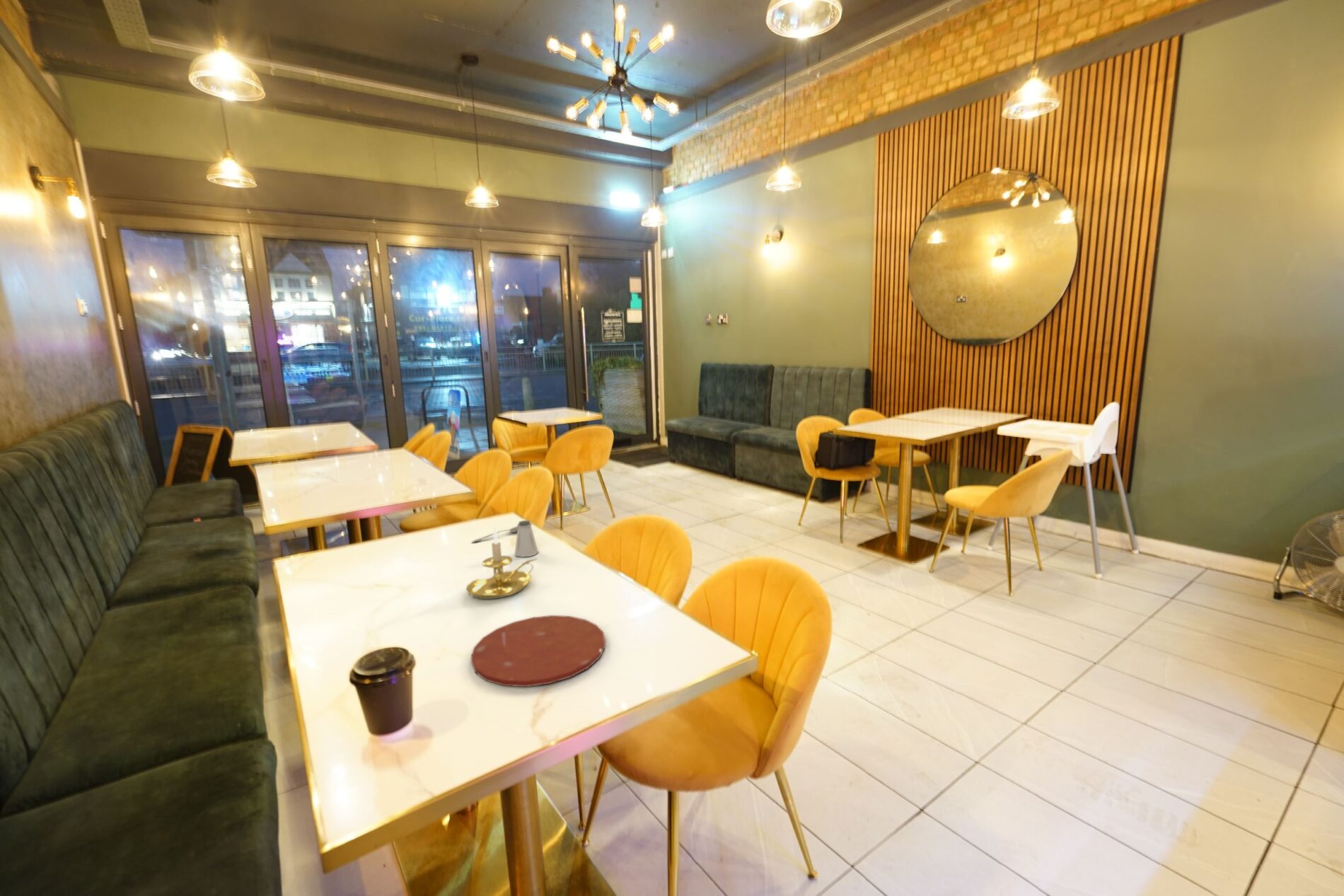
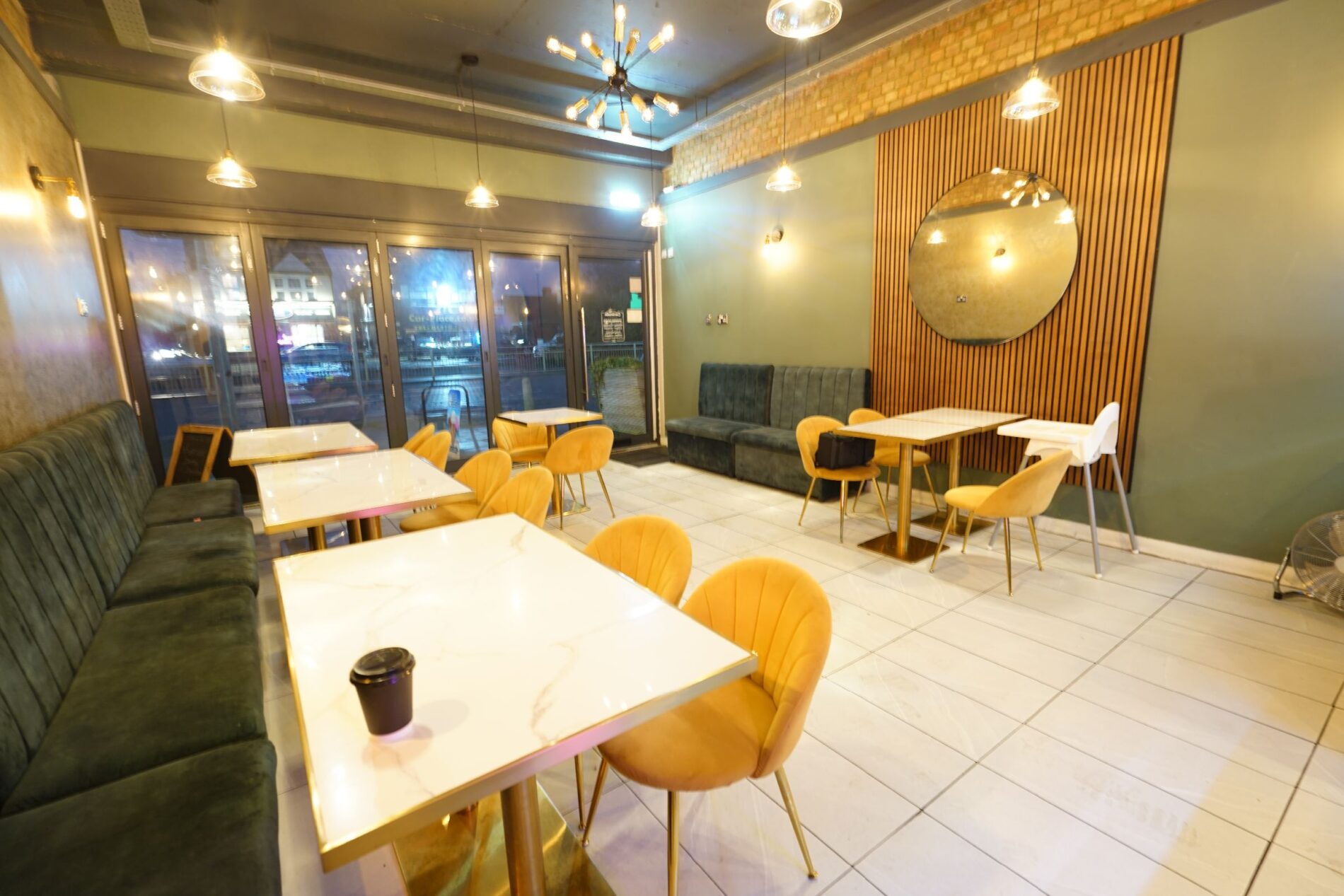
- plate (540, 647)
- candle holder (502, 557)
- spoon (499, 532)
- saltshaker (525, 537)
